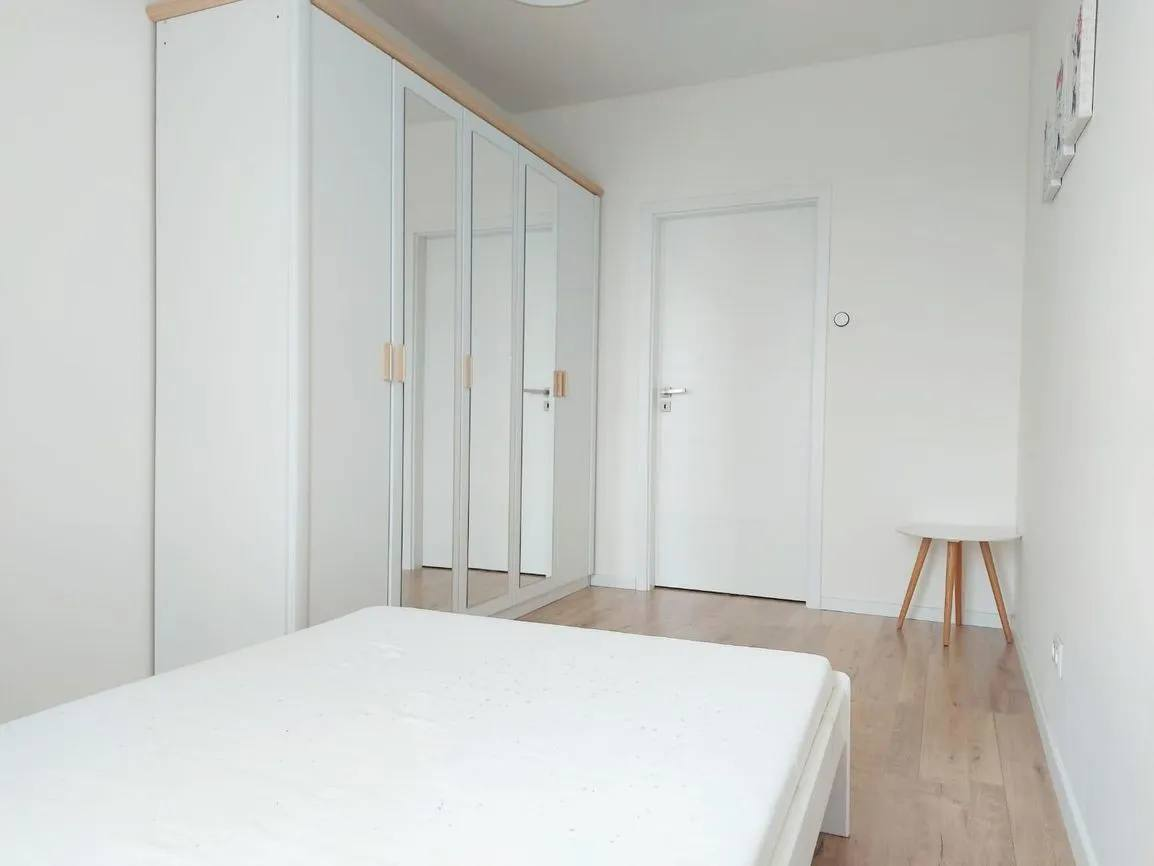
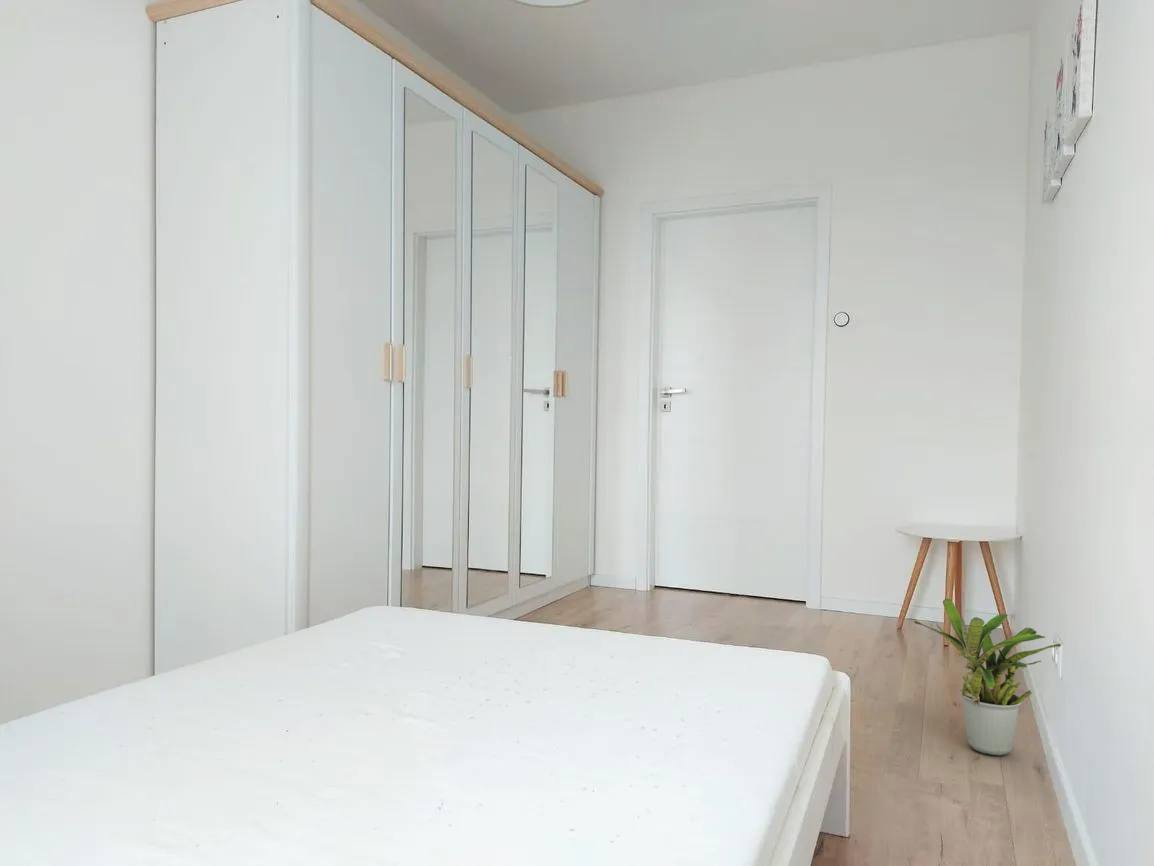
+ potted plant (982, 678)
